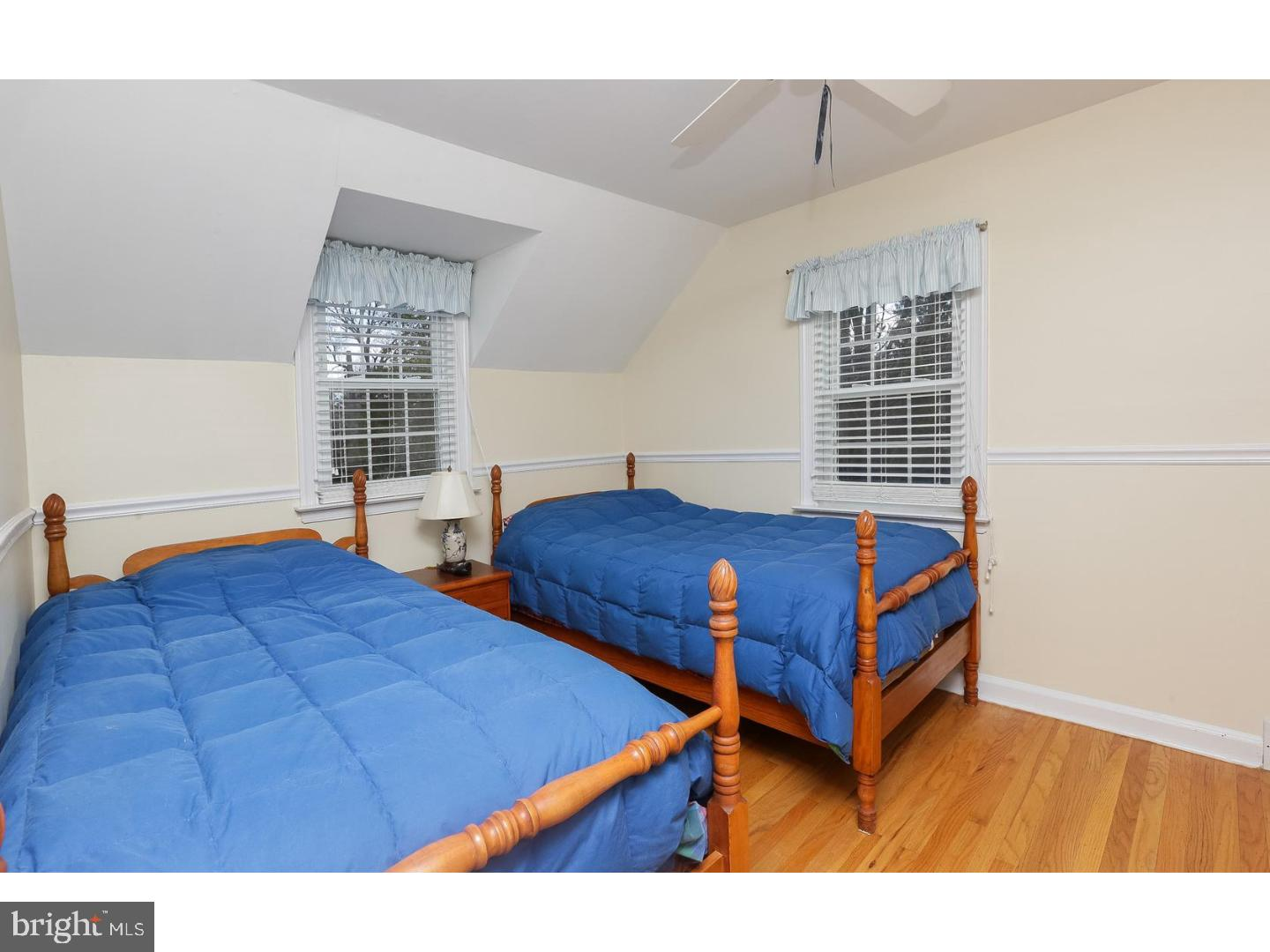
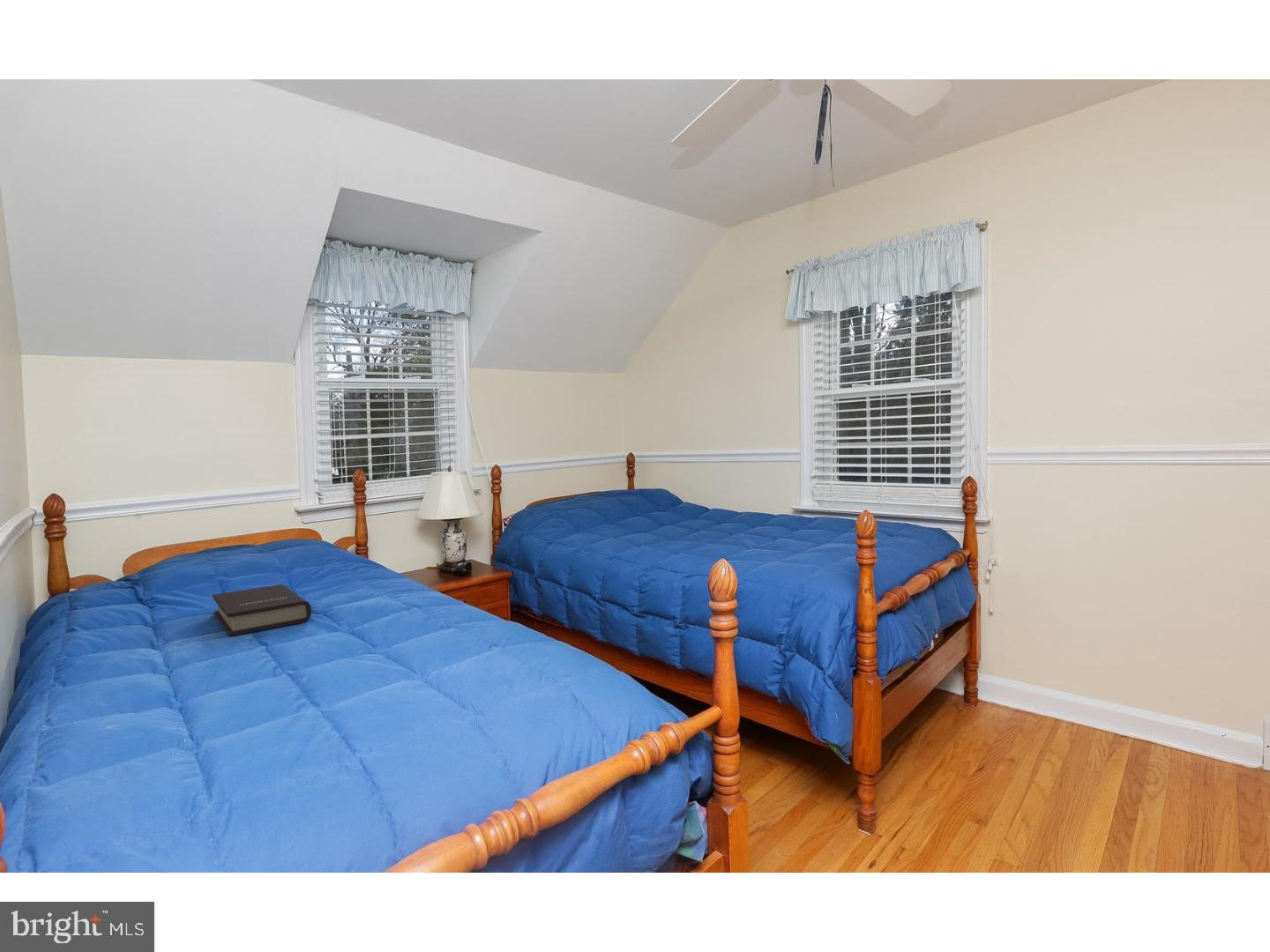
+ book (261, 607)
